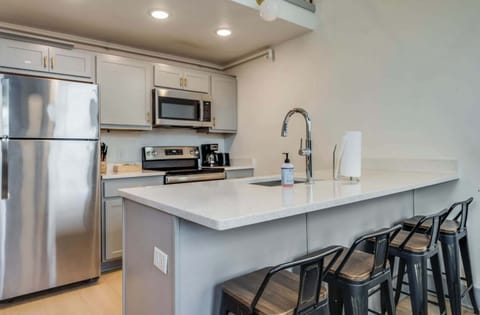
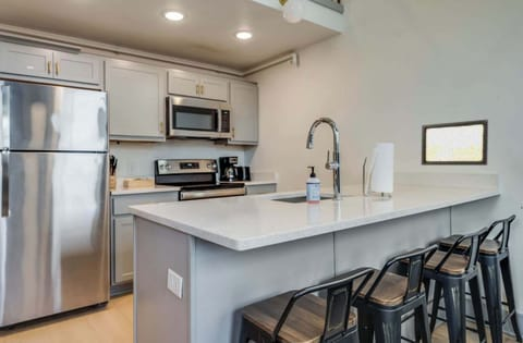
+ wall art (452, 144)
